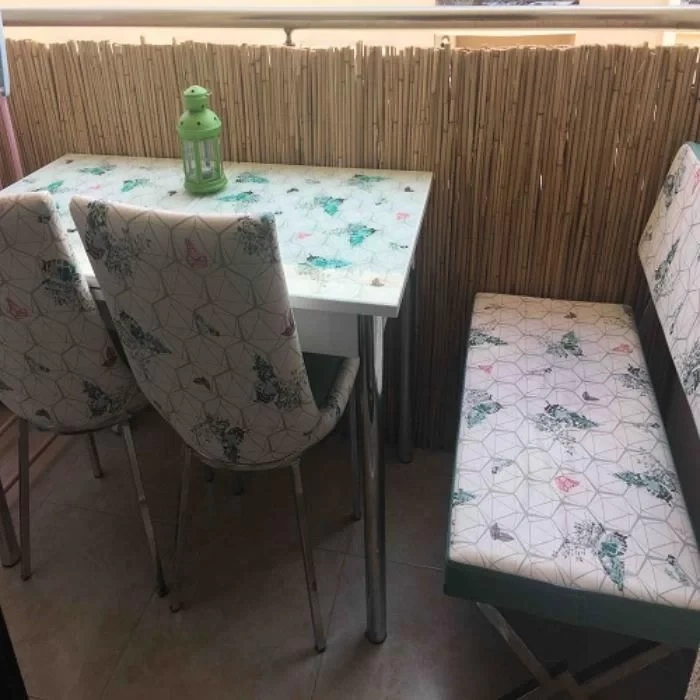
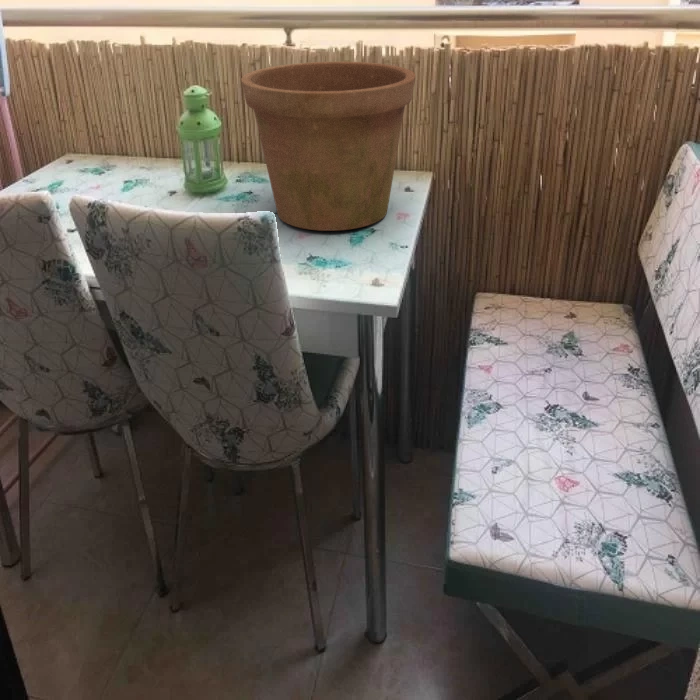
+ flower pot (330, 146)
